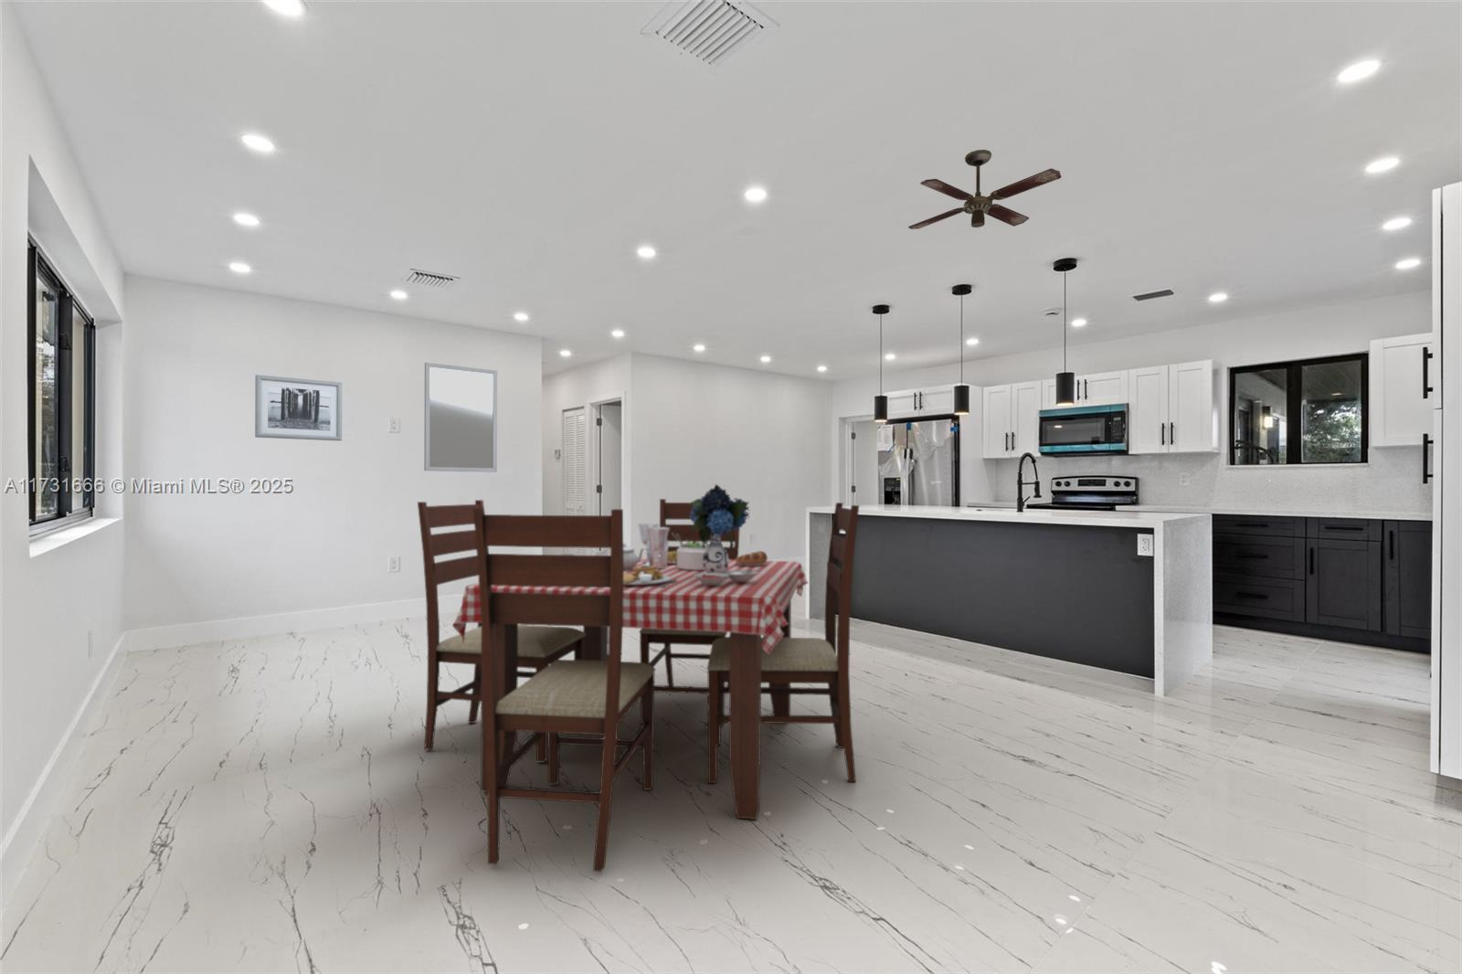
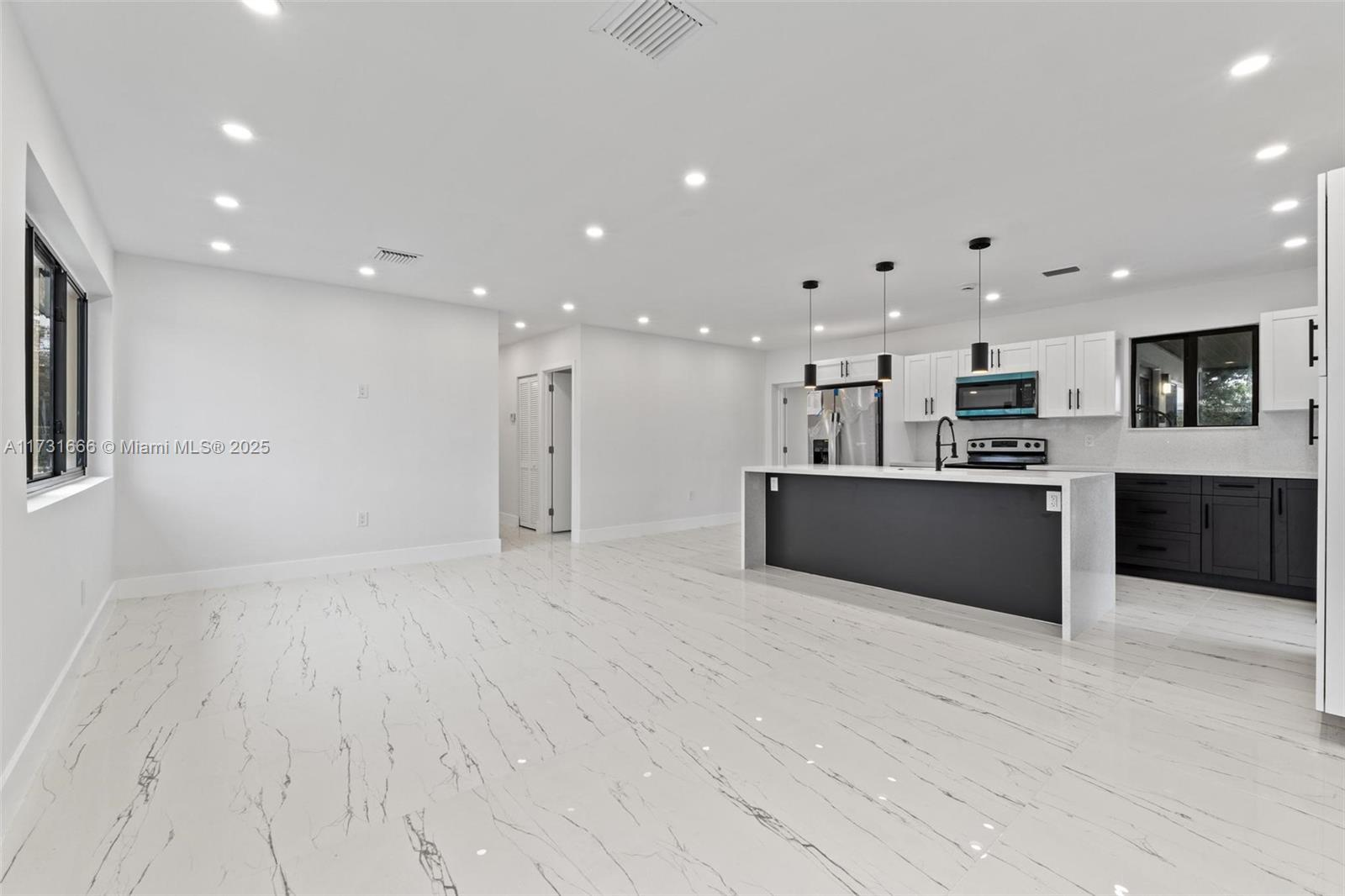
- wall art (300, 409)
- ceiling fan (977, 191)
- dining table (641, 616)
- home mirror (462, 419)
